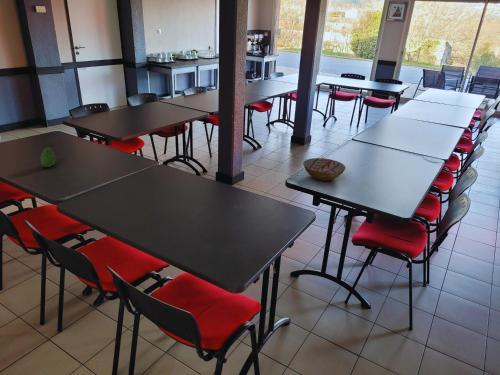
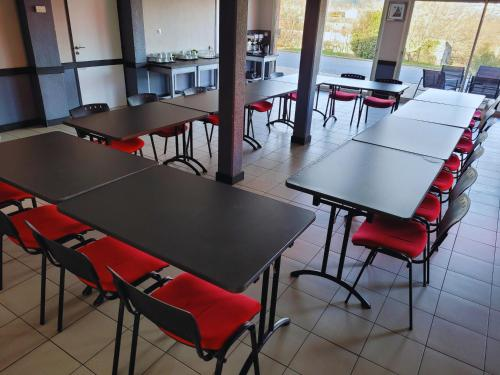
- fruit (47, 157)
- bowl (323, 171)
